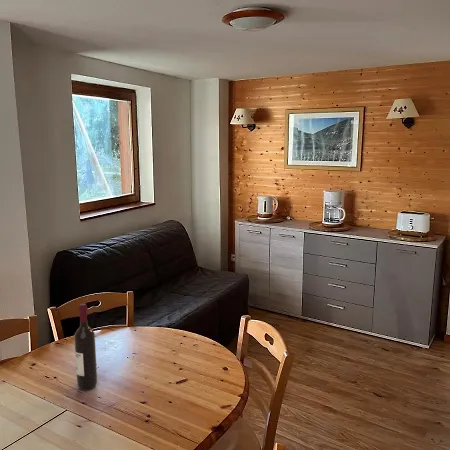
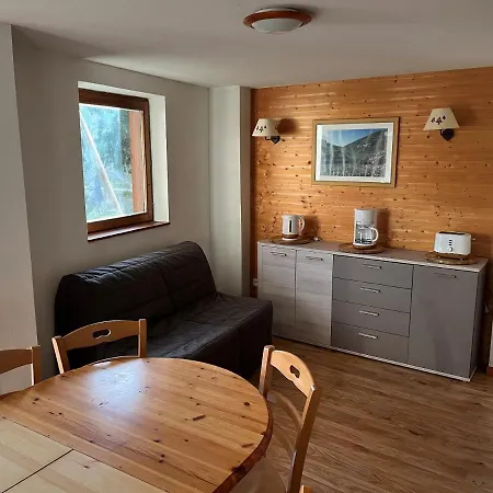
- wine bottle (85, 345)
